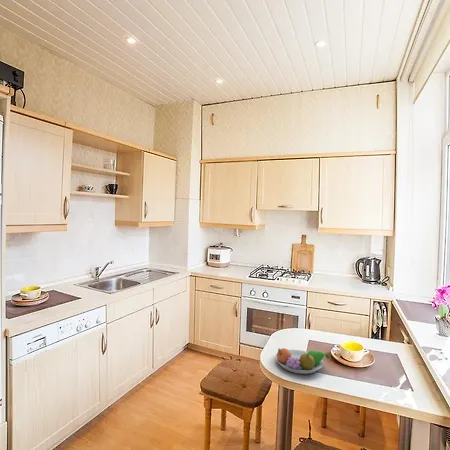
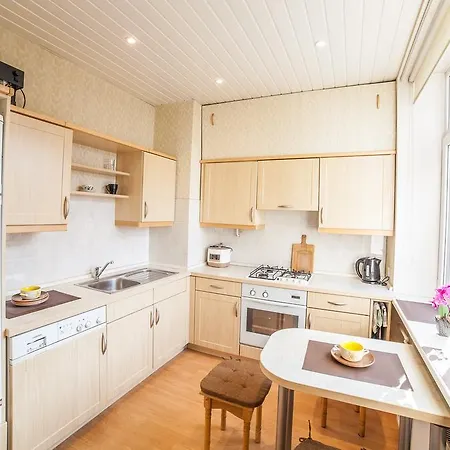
- fruit bowl (300, 355)
